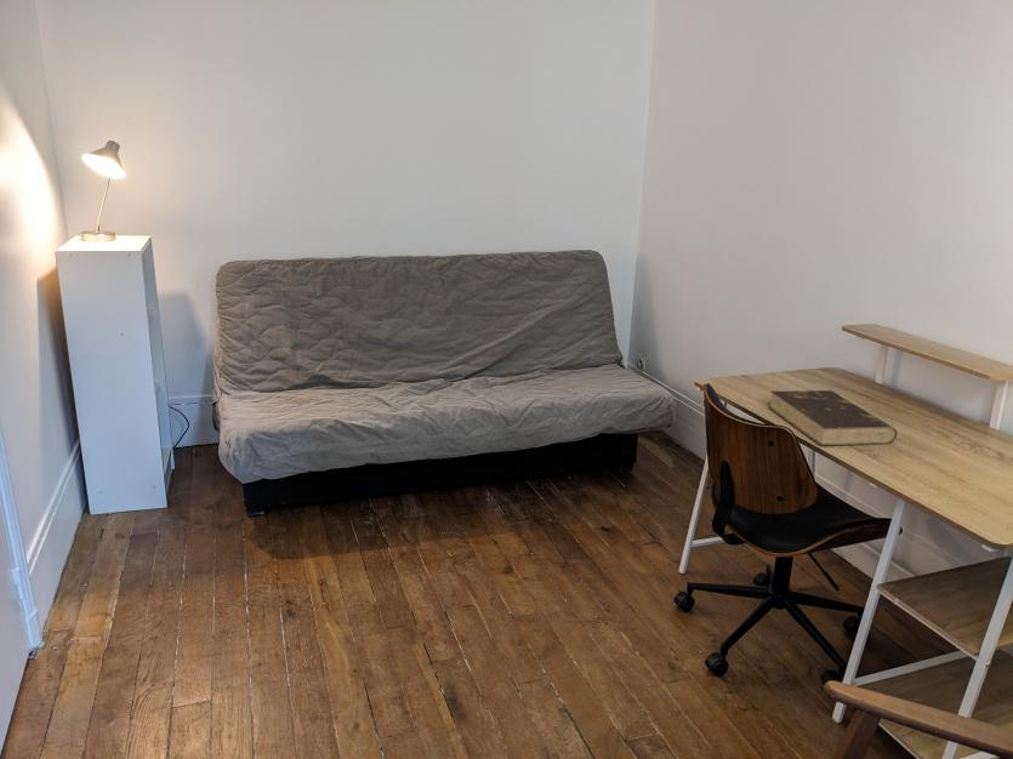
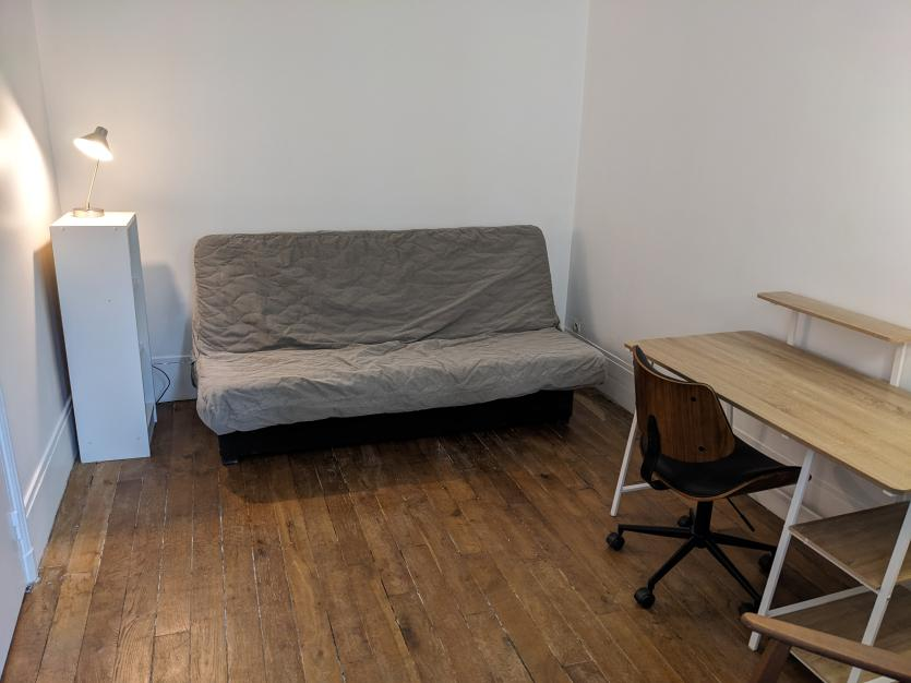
- book (829, 416)
